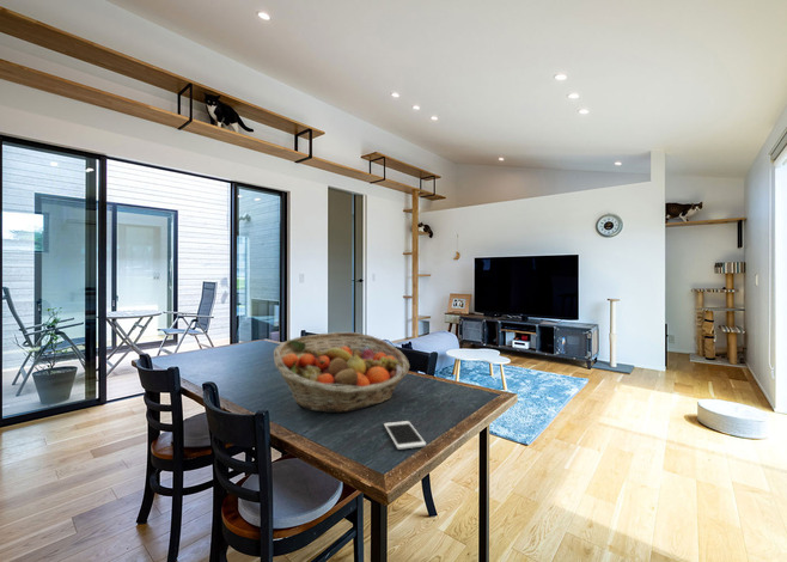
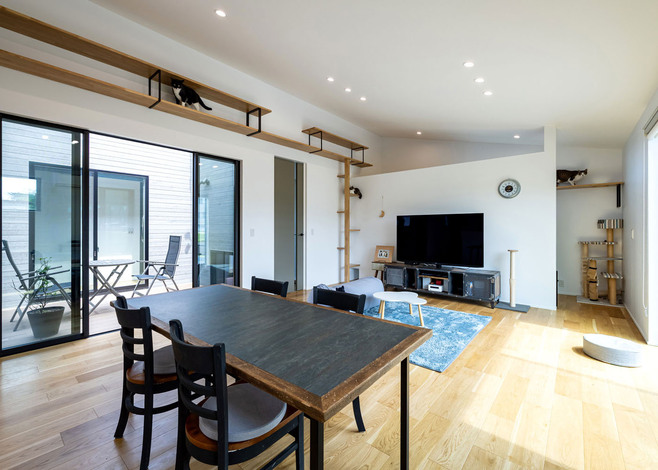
- fruit basket (343, 367)
- cell phone (403, 433)
